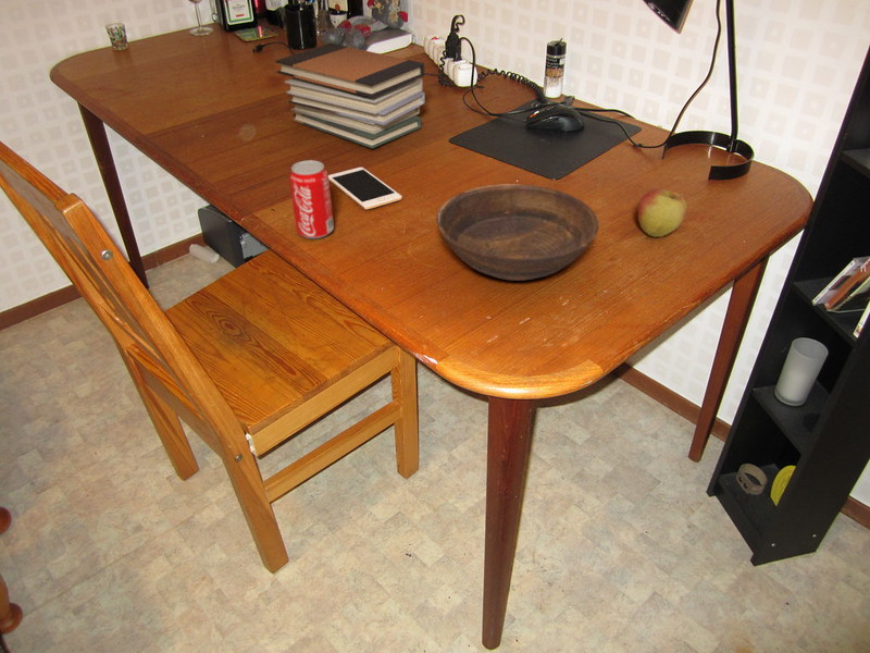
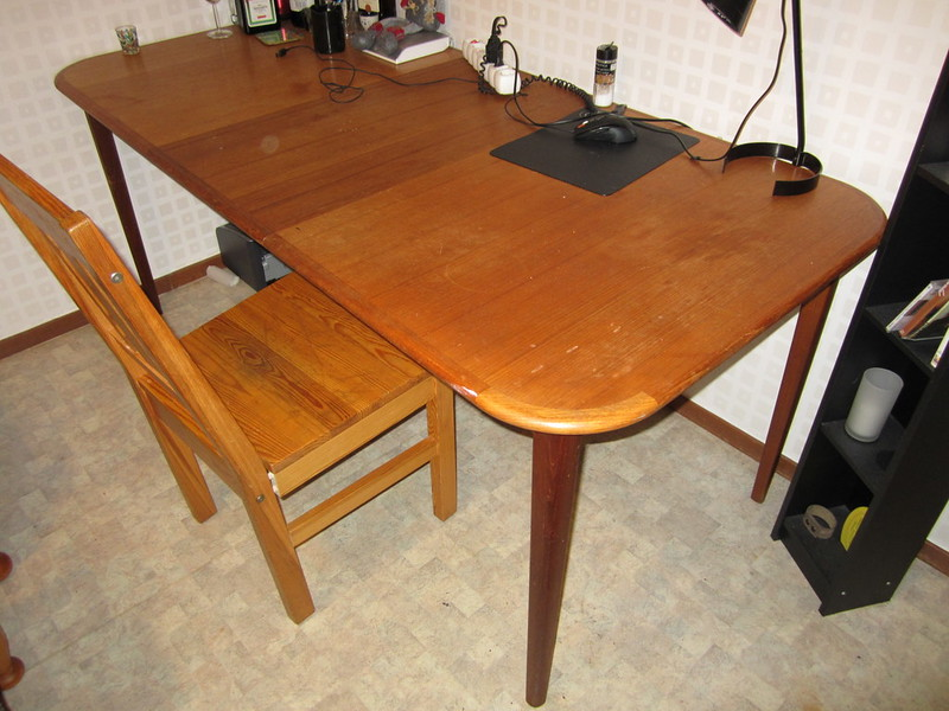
- book stack (353, 94)
- beverage can (311, 199)
- cell phone (363, 187)
- bowl (514, 241)
- apple (661, 211)
